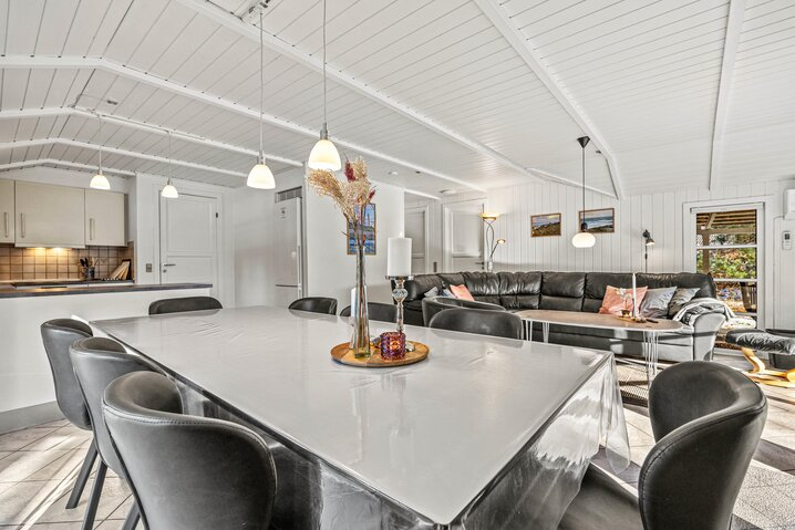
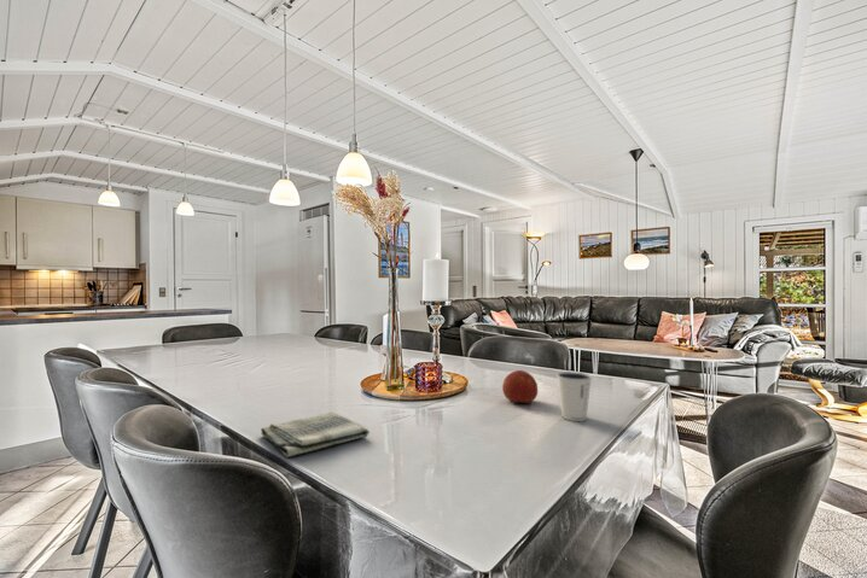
+ dish towel (313, 428)
+ fruit (519, 386)
+ dixie cup (574, 396)
